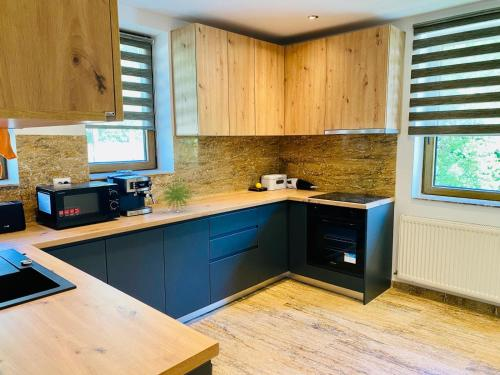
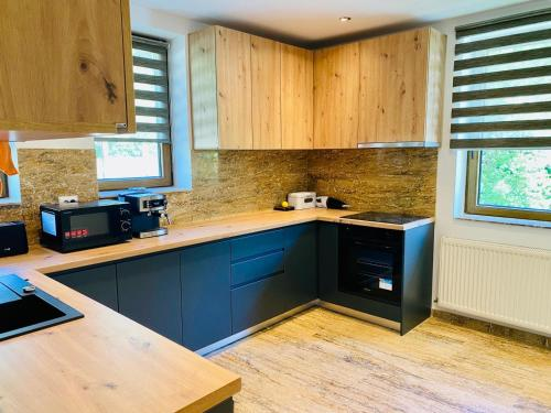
- plant (176, 194)
